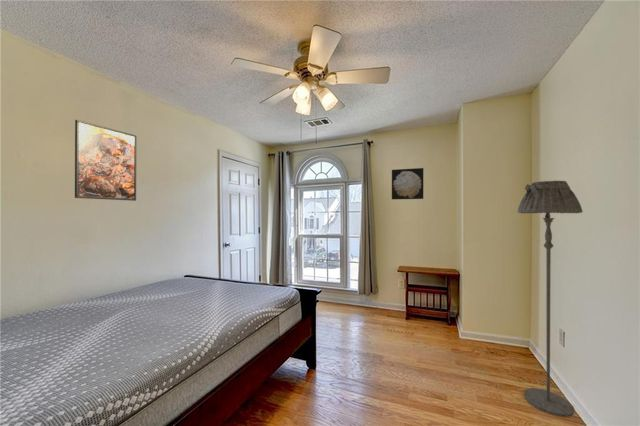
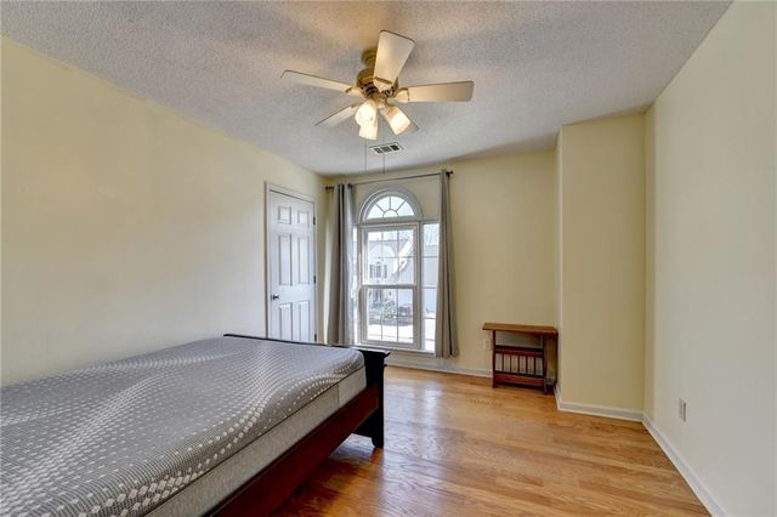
- floor lamp (548, 292)
- wall art (407, 184)
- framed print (108, 163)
